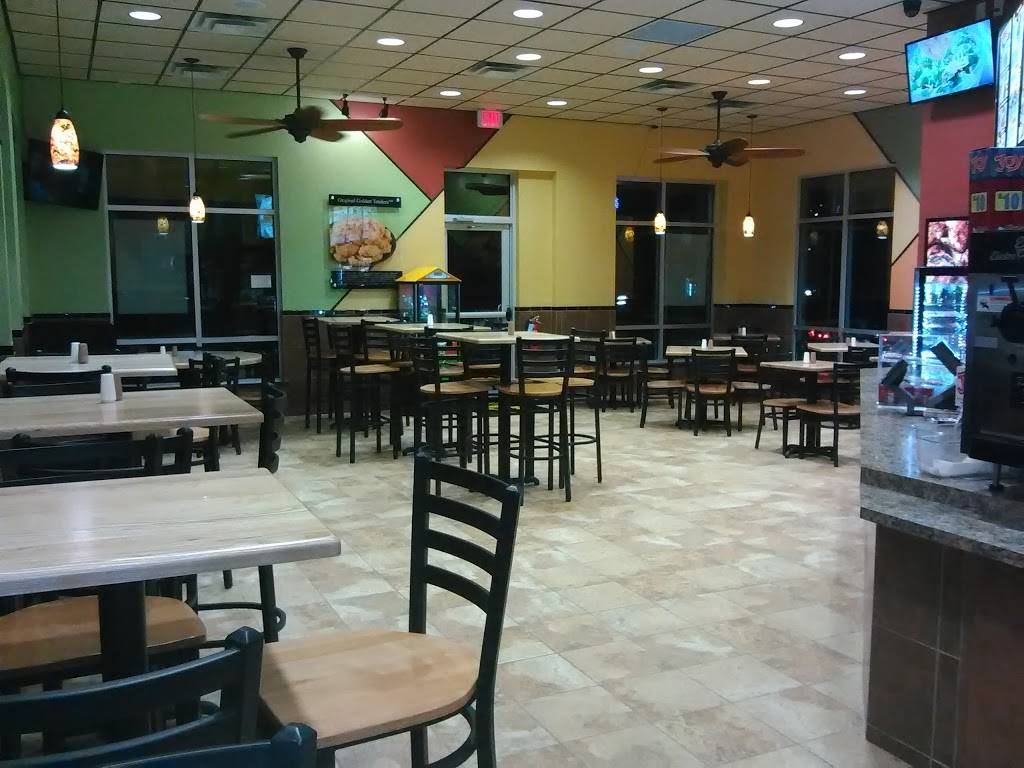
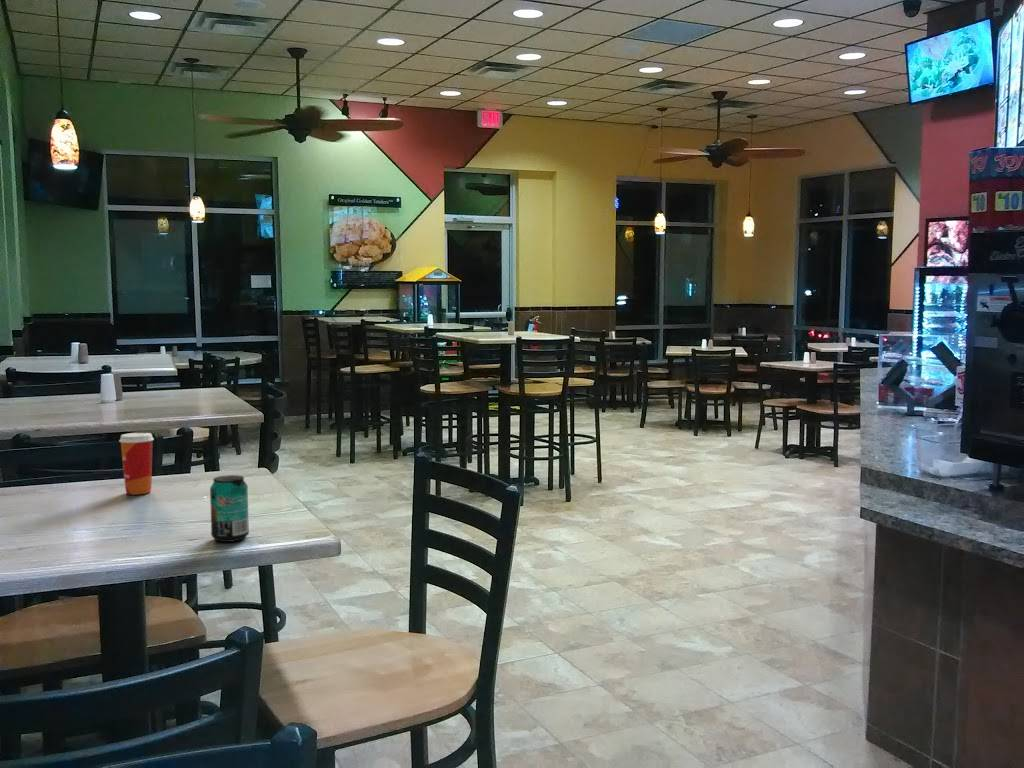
+ paper cup (137, 463)
+ beverage can (229, 508)
